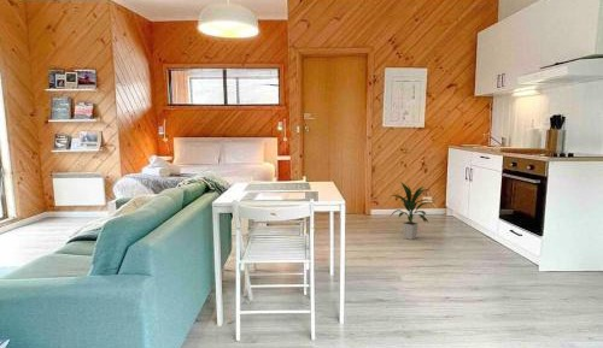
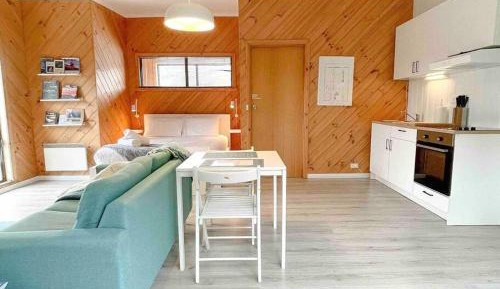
- indoor plant (412, 210)
